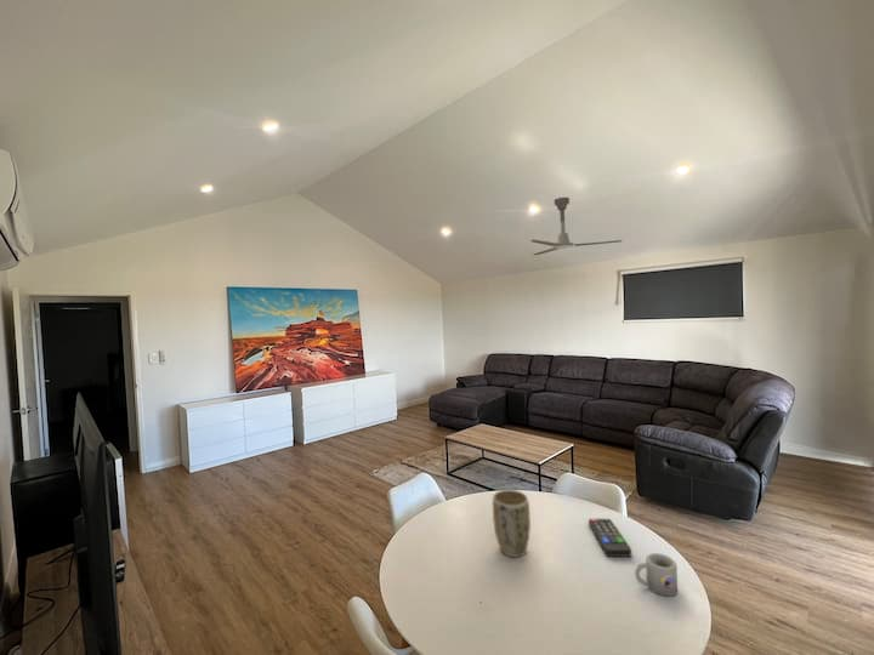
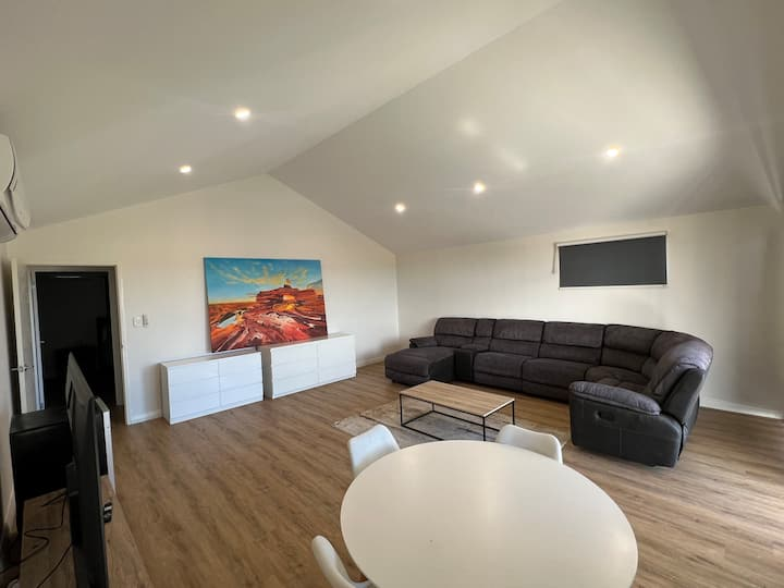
- remote control (608, 535)
- plant pot (511, 523)
- ceiling fan (563, 222)
- mug (656, 573)
